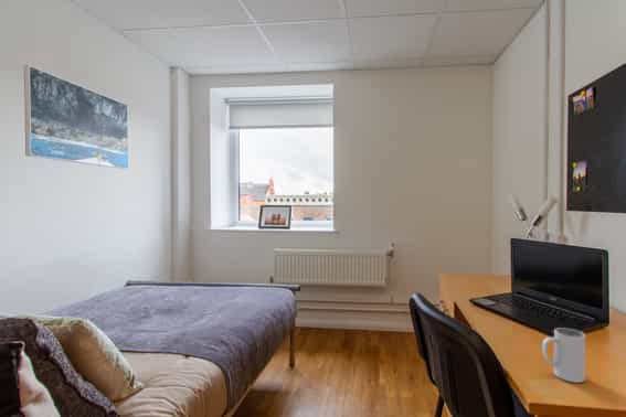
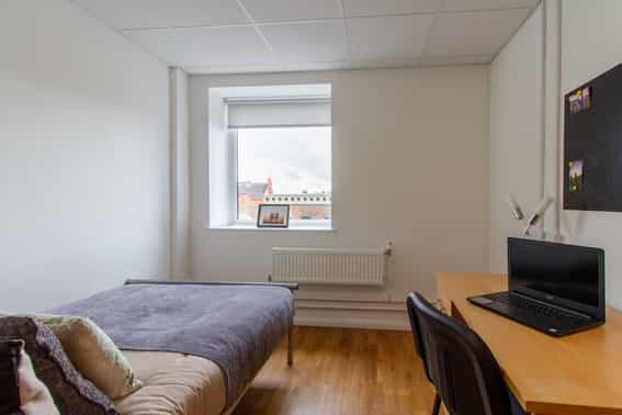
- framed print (85, 126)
- mug (562, 354)
